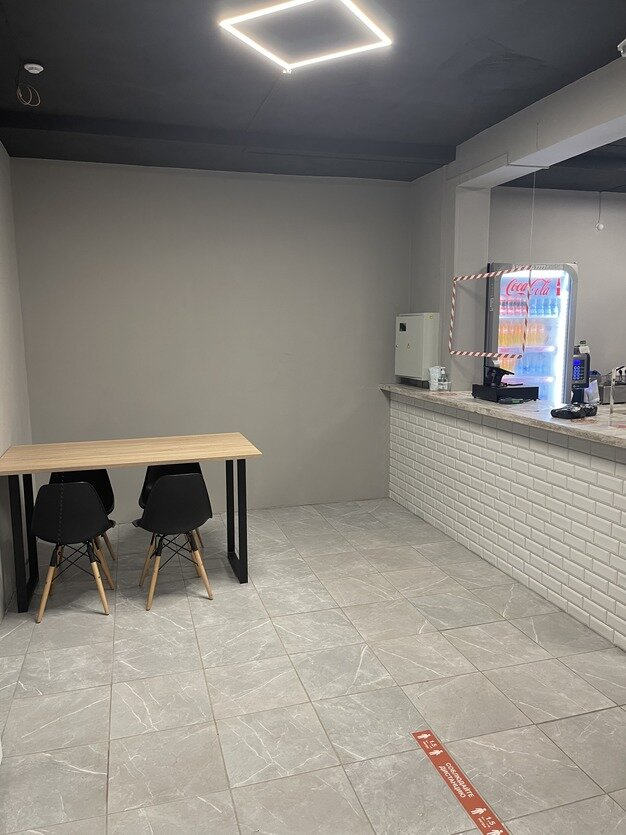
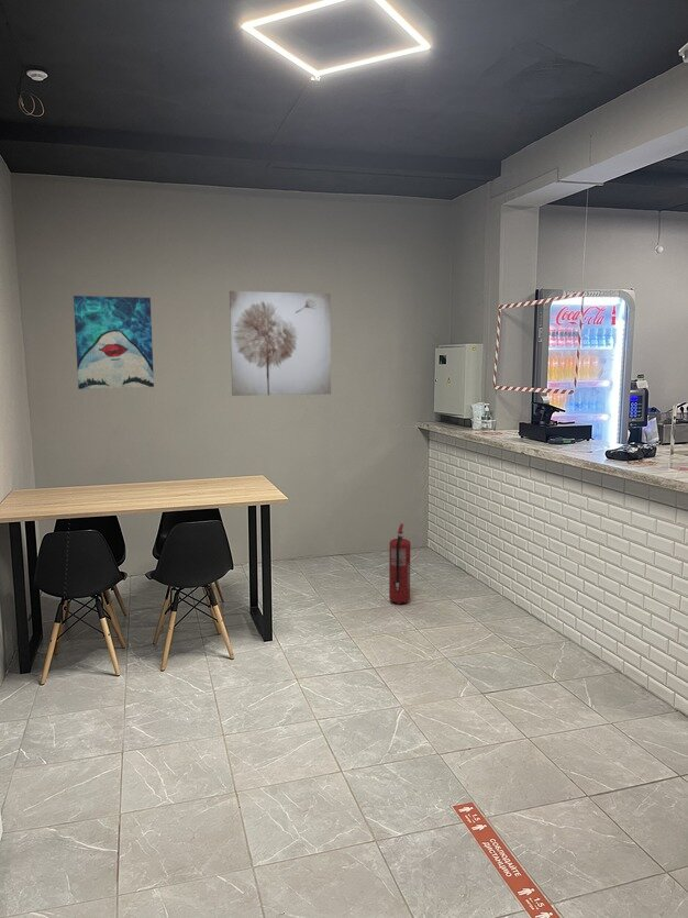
+ wall art (114, 343)
+ fire extinguisher (399, 564)
+ wall art (281, 344)
